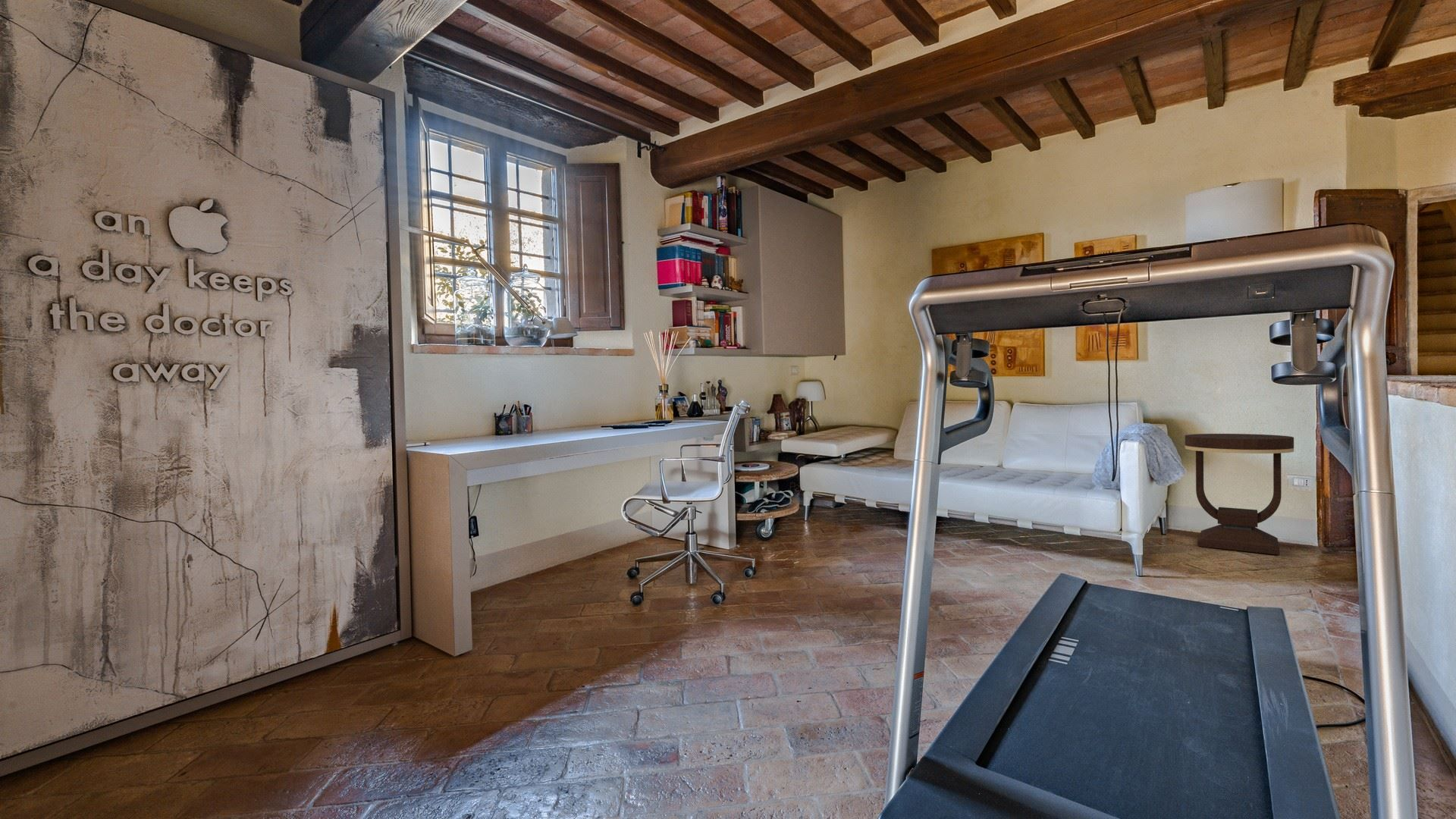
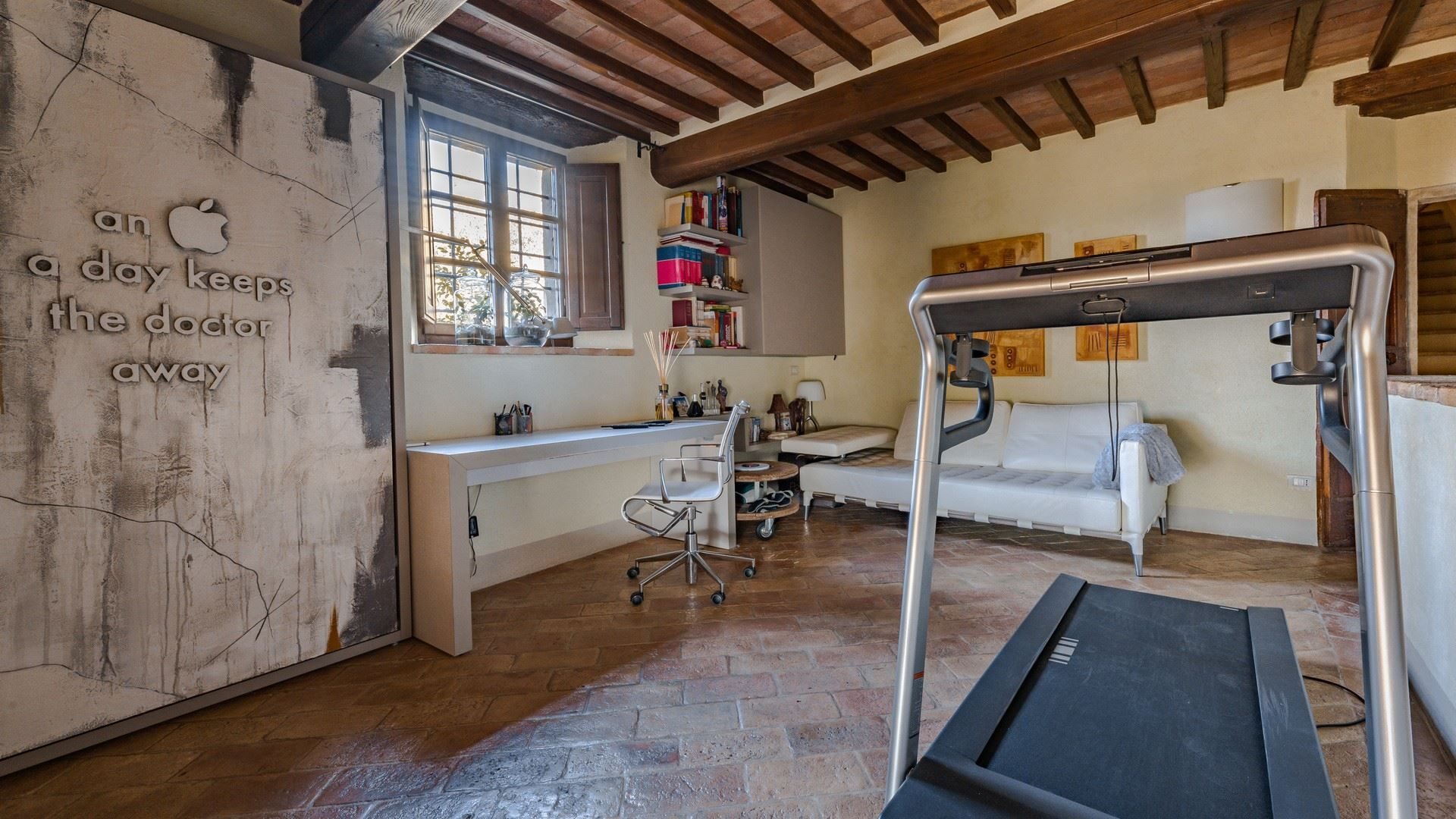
- side table (1237, 508)
